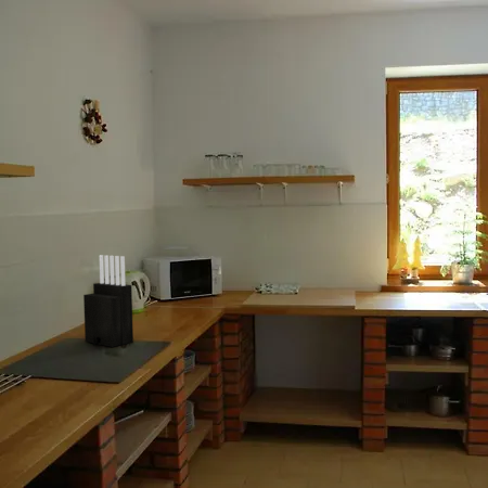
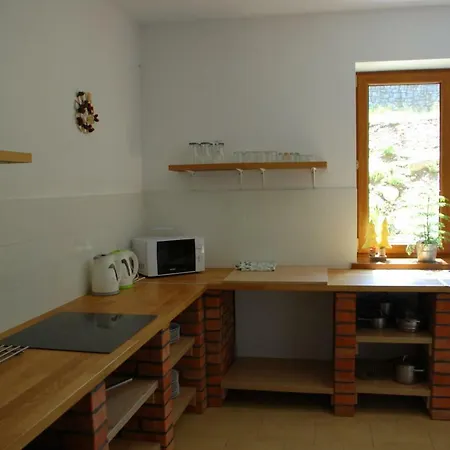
- knife block (105, 299)
